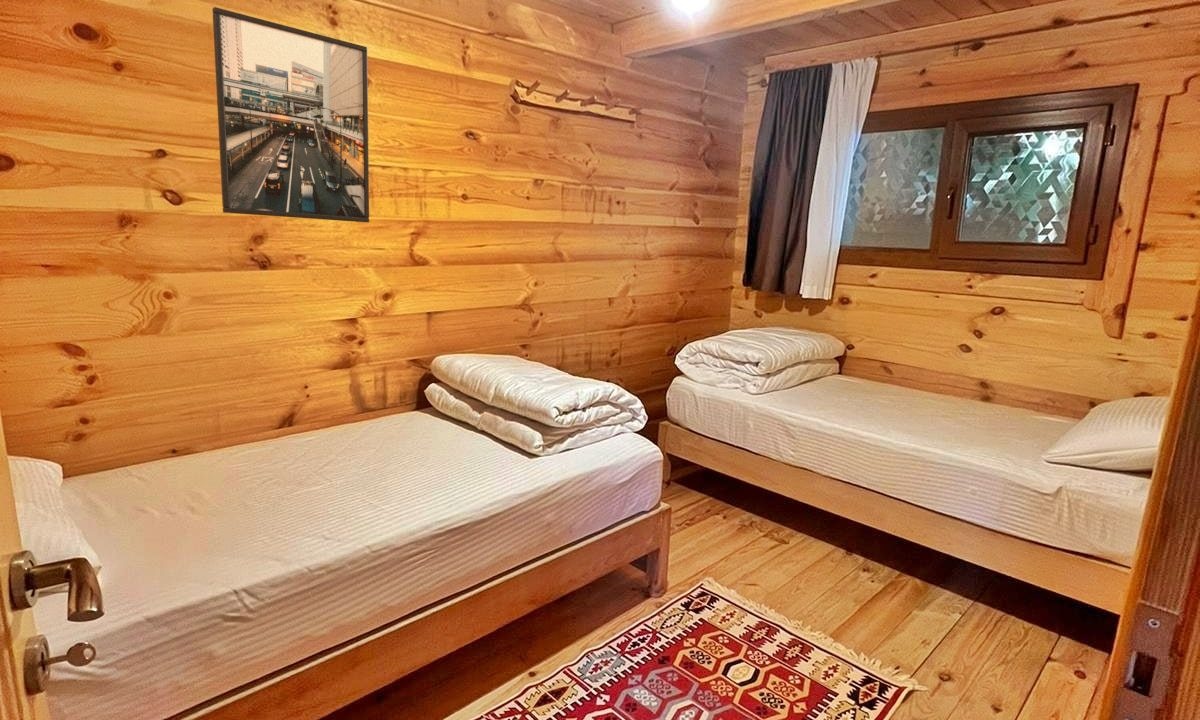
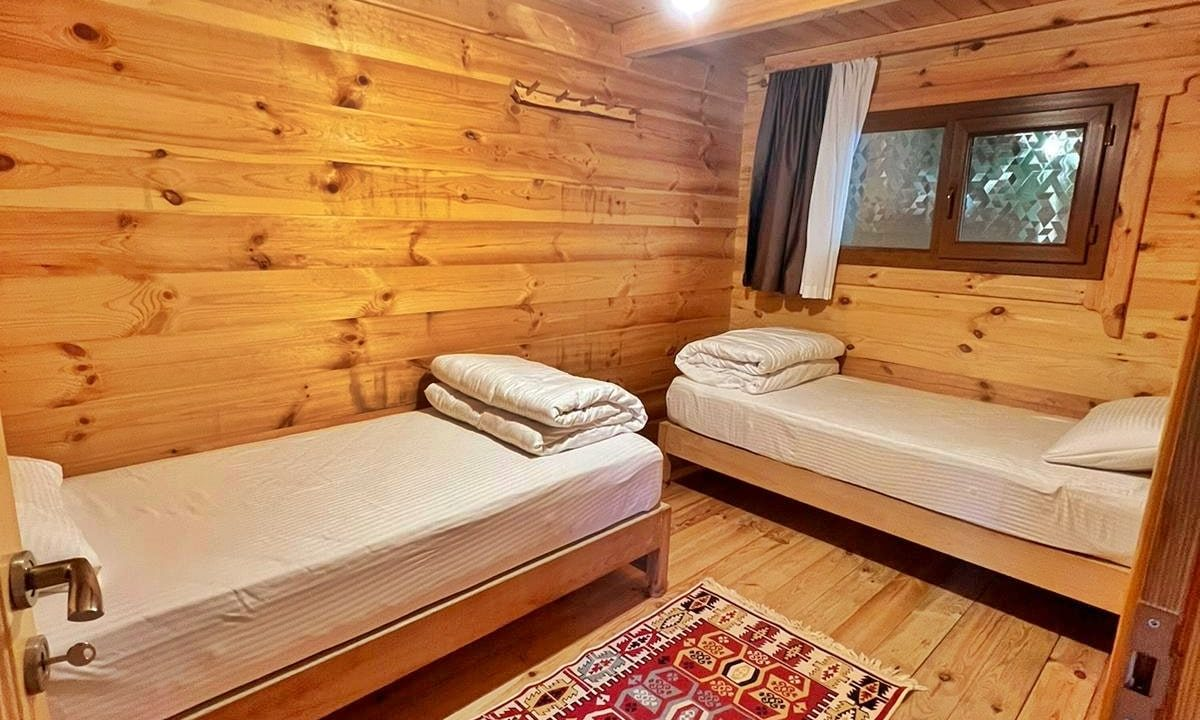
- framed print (298, 125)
